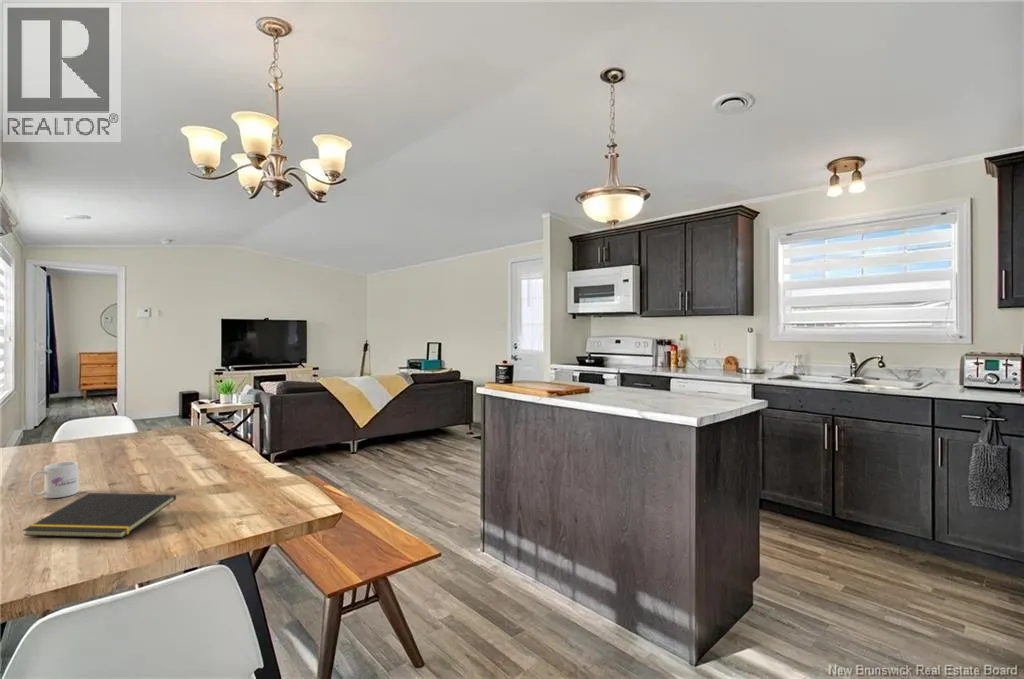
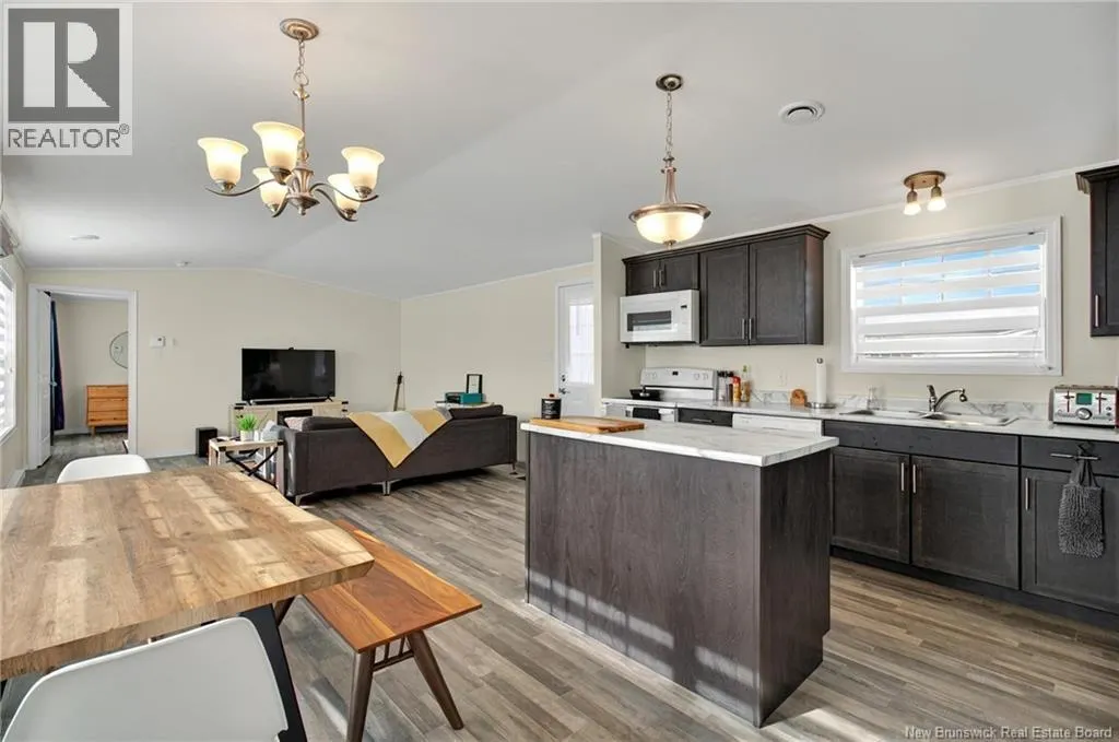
- mug (54, 480)
- notepad (104, 513)
